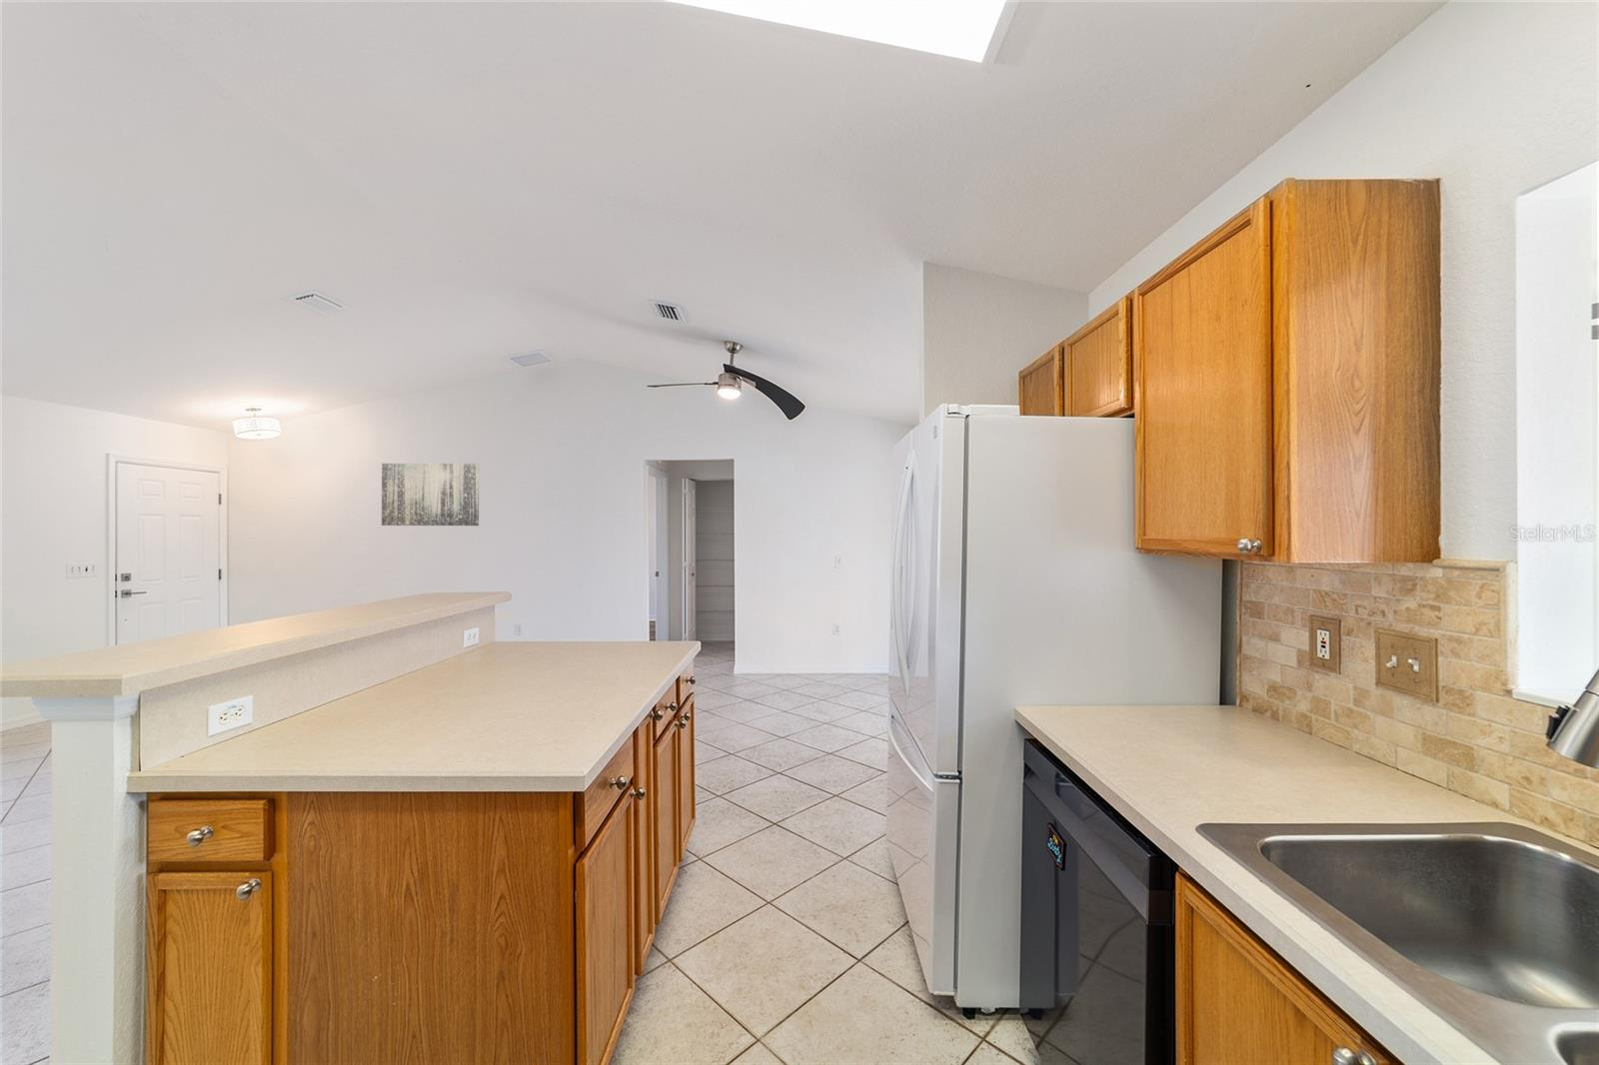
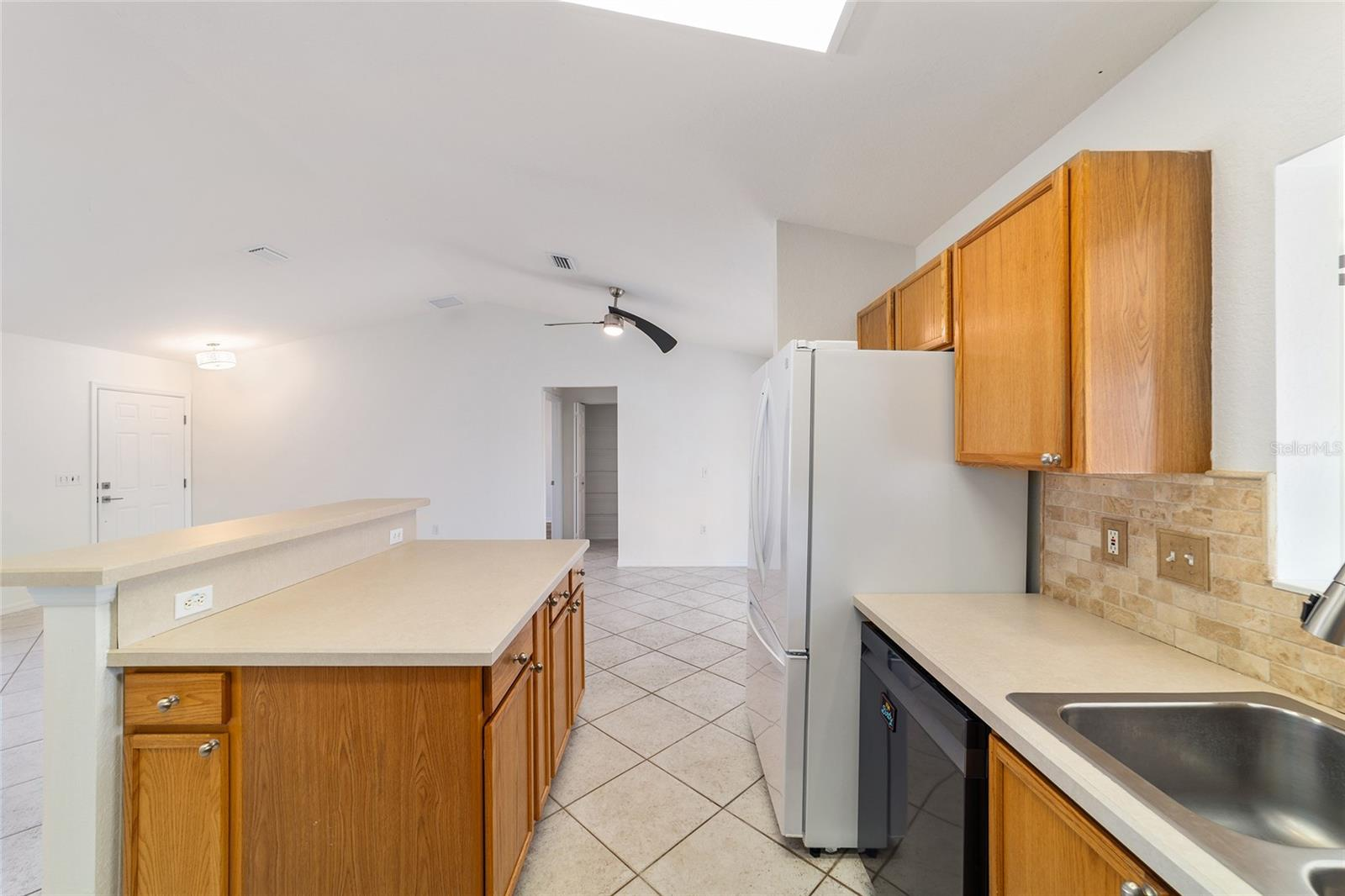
- wall art (429, 494)
